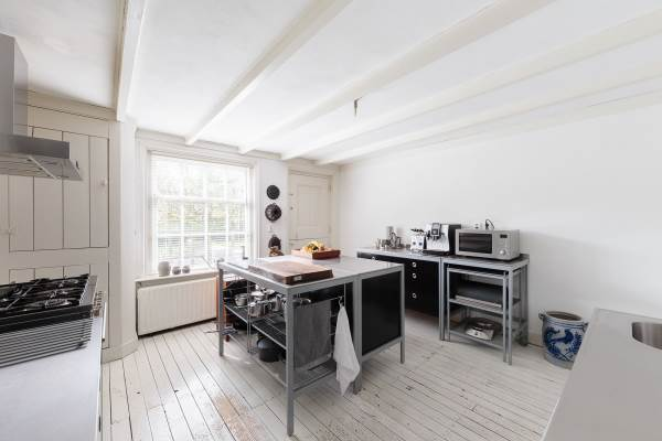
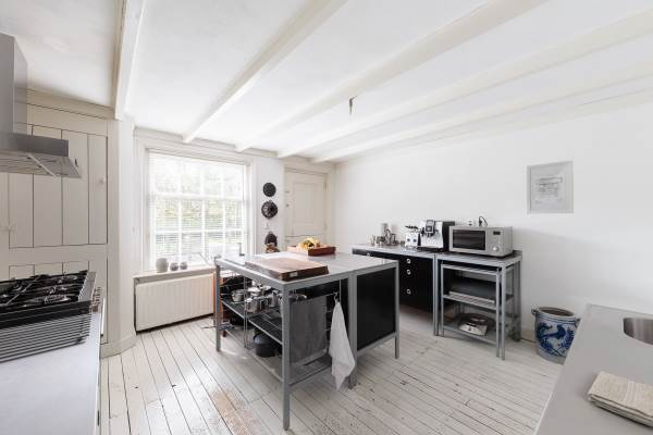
+ wall art (549, 188)
+ washcloth (626, 395)
